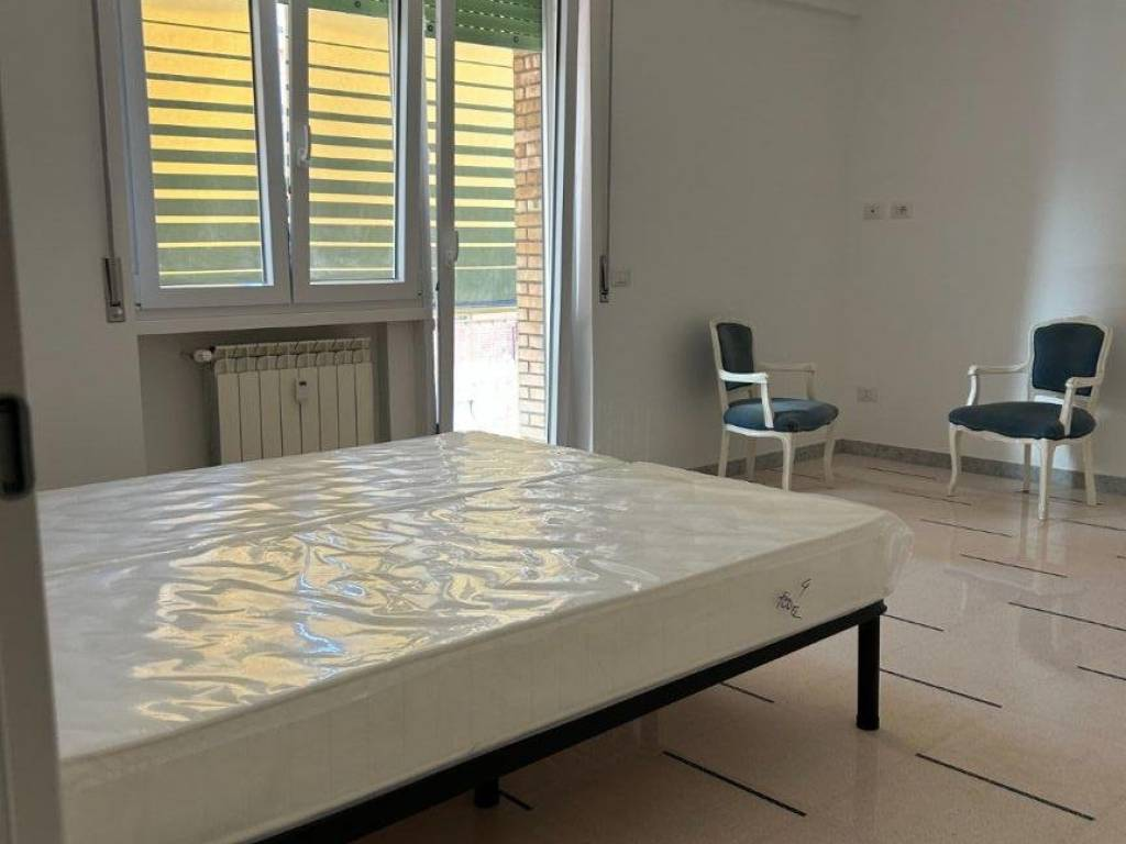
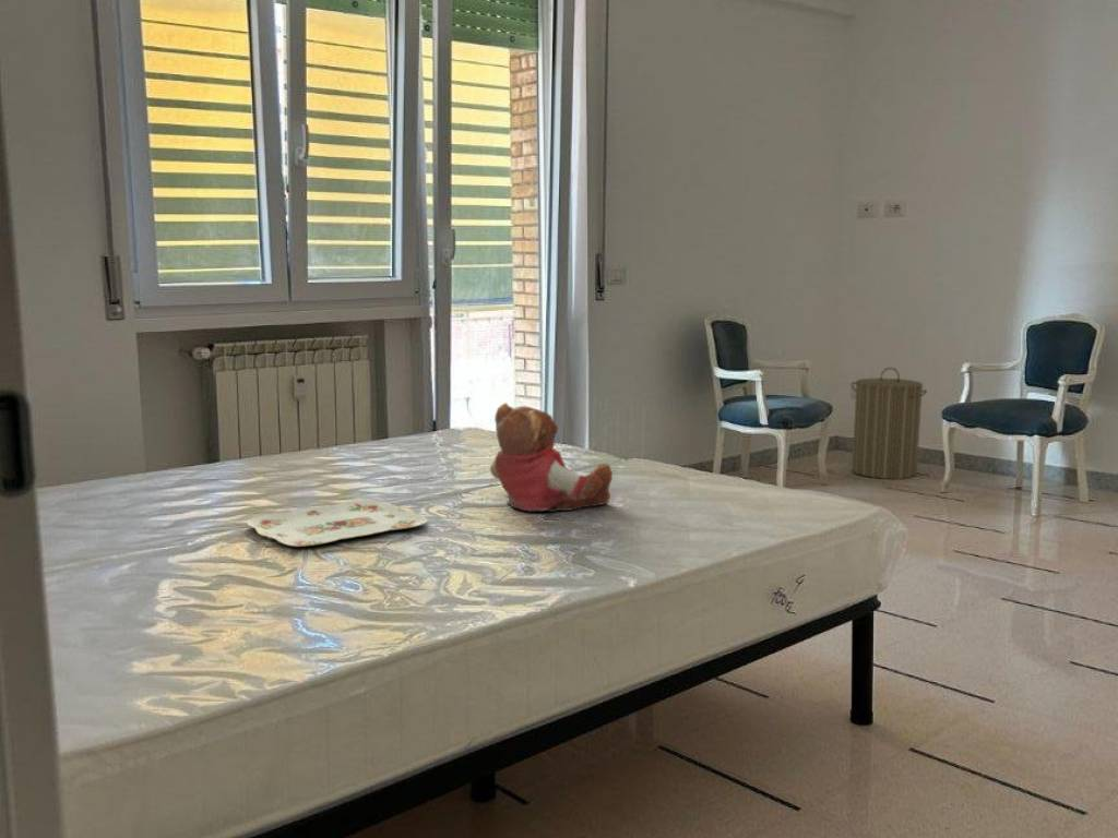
+ serving tray (337, 523)
+ laundry hamper (887, 420)
+ teddy bear (544, 453)
